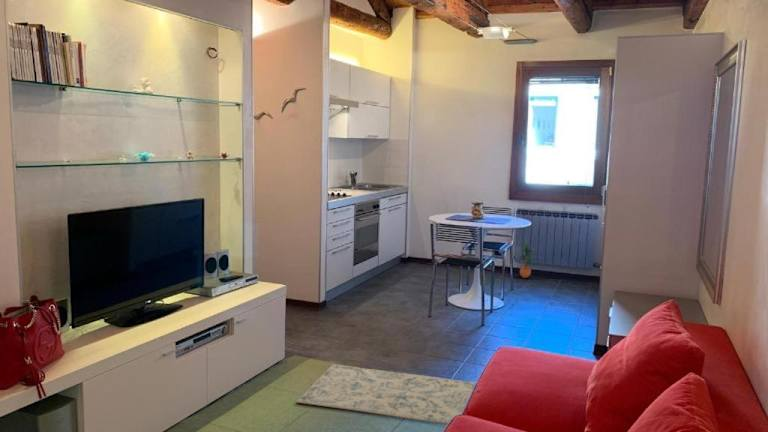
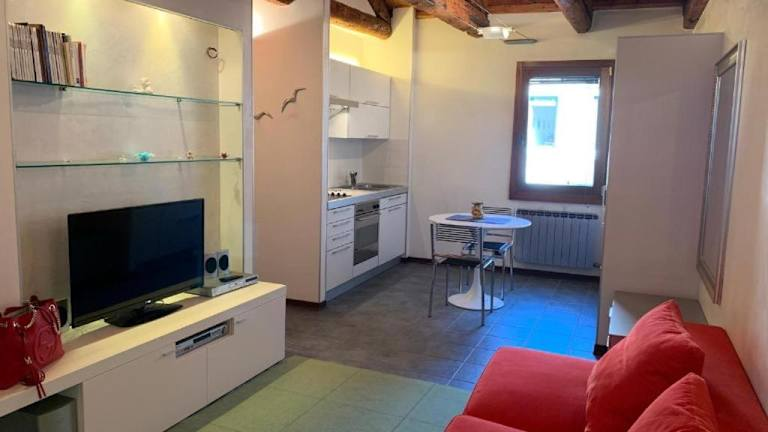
- potted plant (527, 259)
- rug (415, 395)
